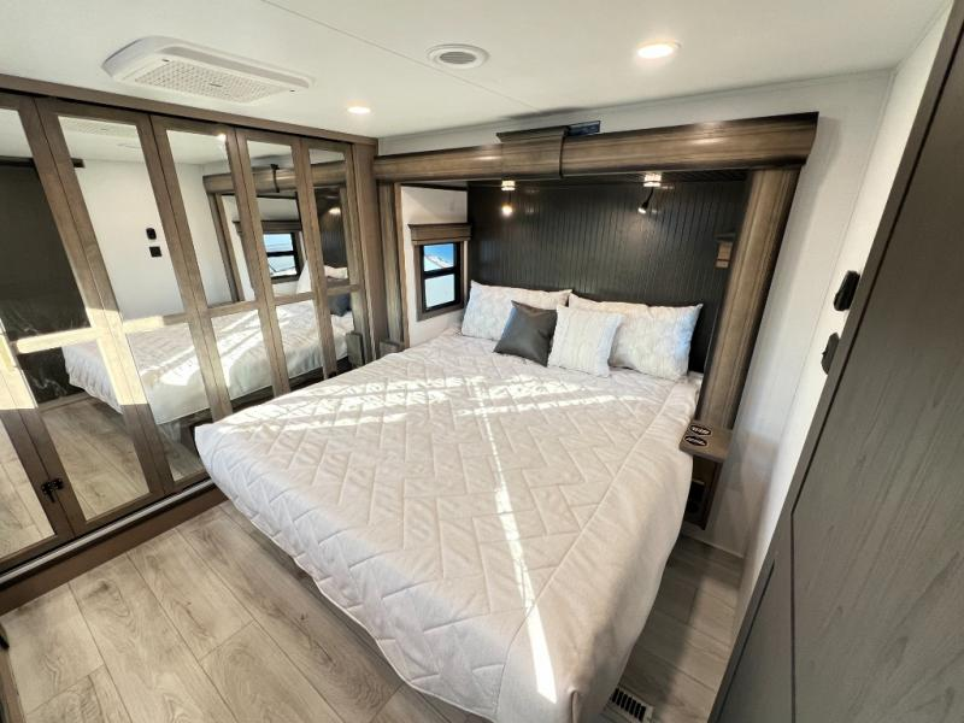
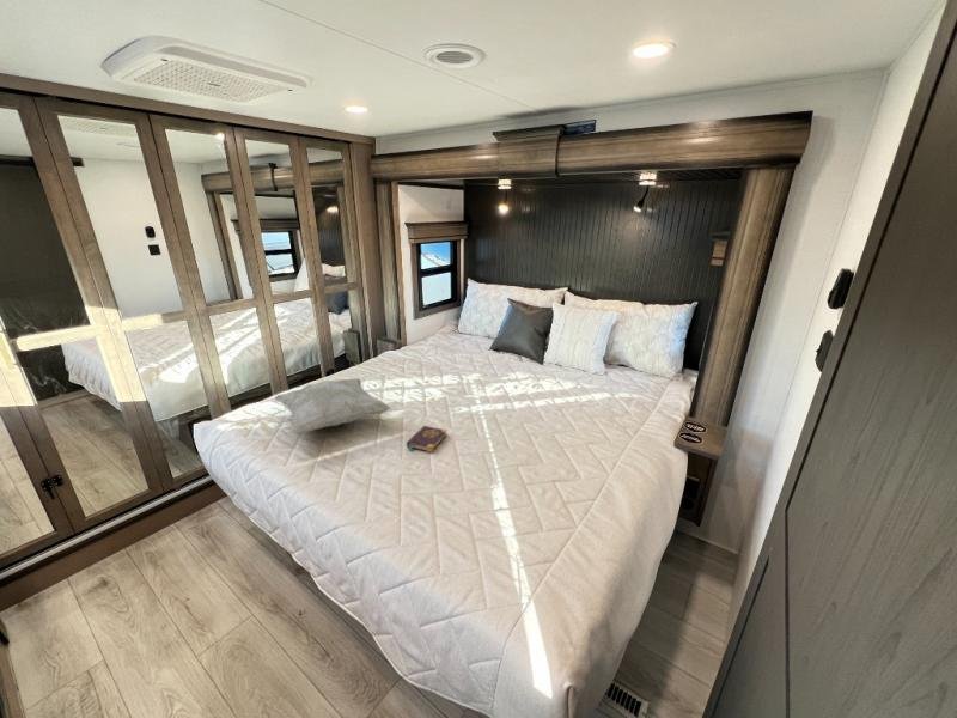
+ book (427, 438)
+ decorative pillow (330, 402)
